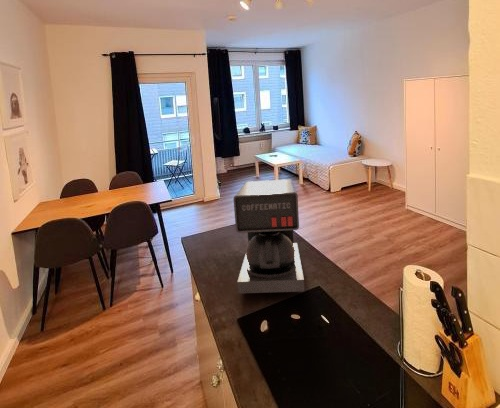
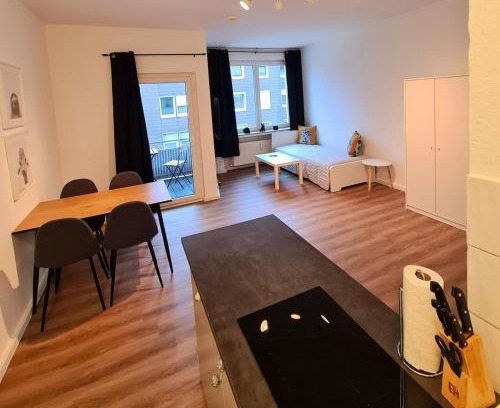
- coffee maker (269, 230)
